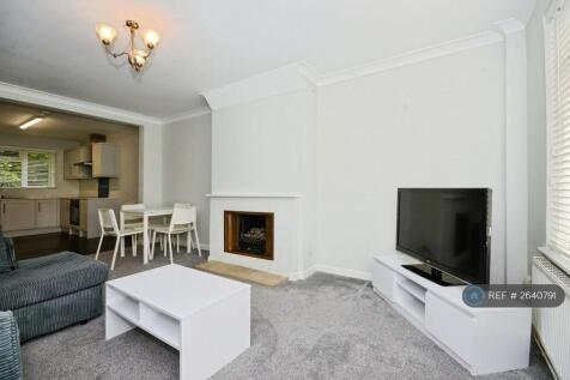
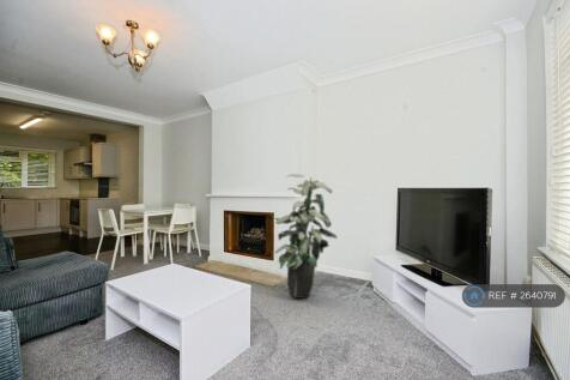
+ indoor plant (302, 234)
